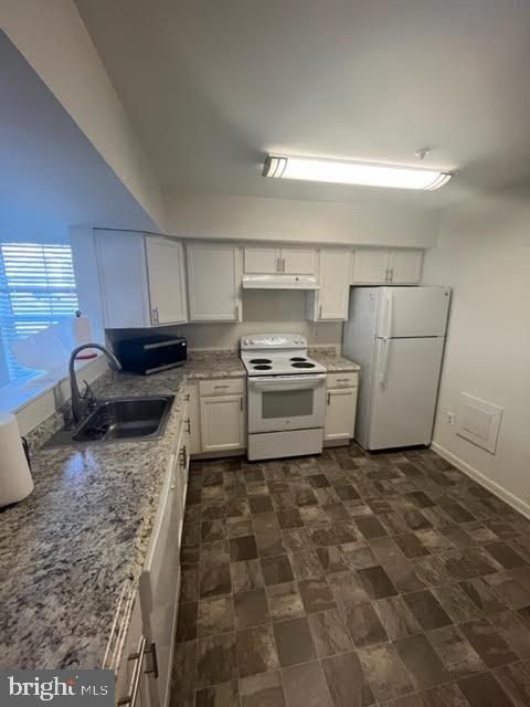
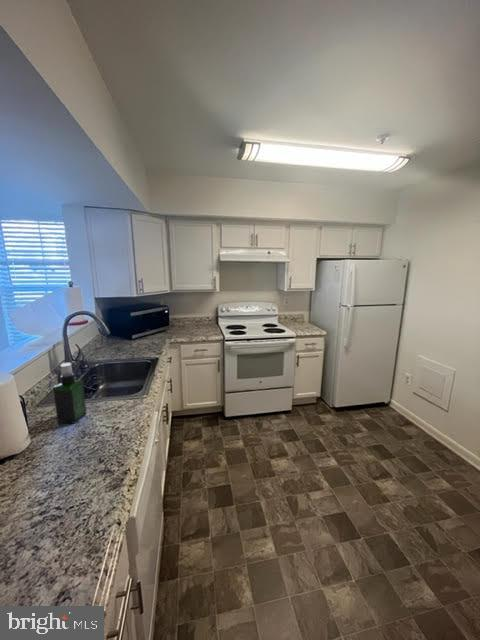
+ spray bottle (69, 391)
